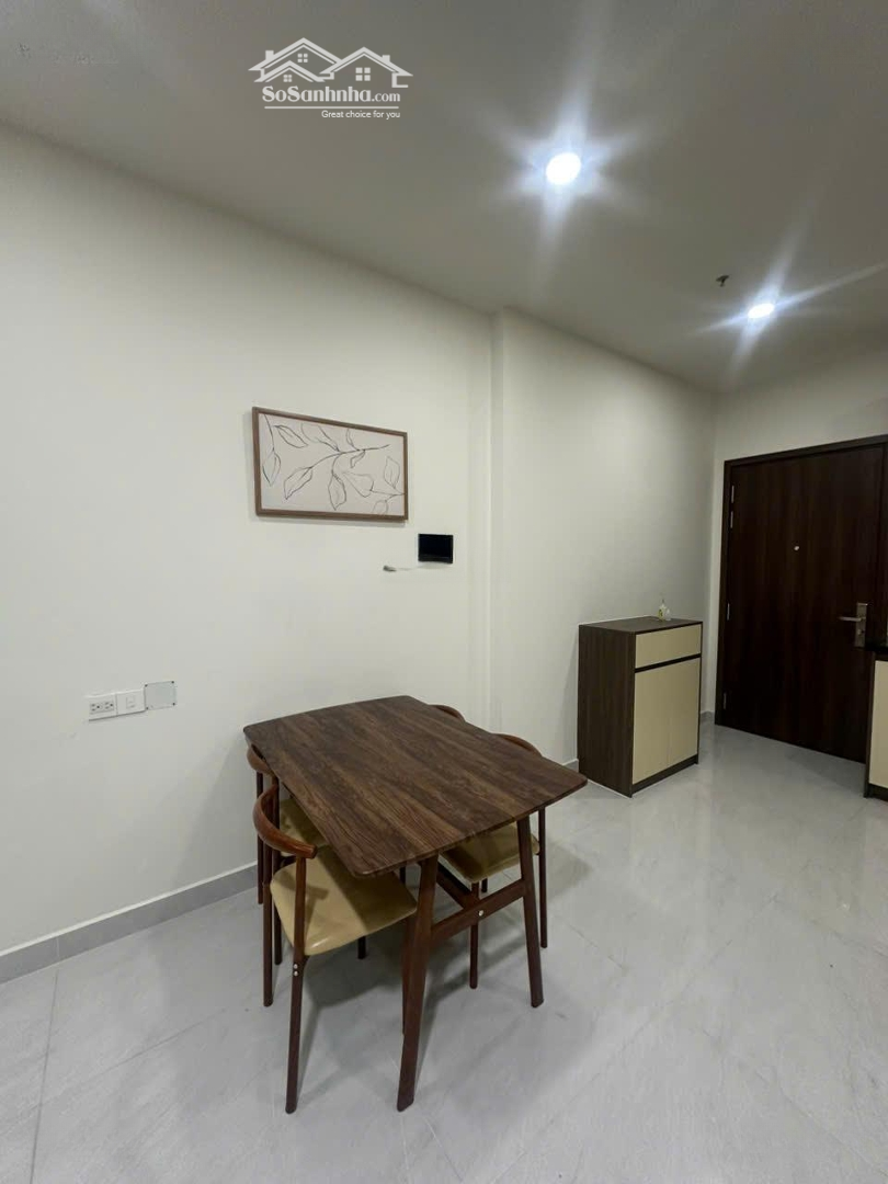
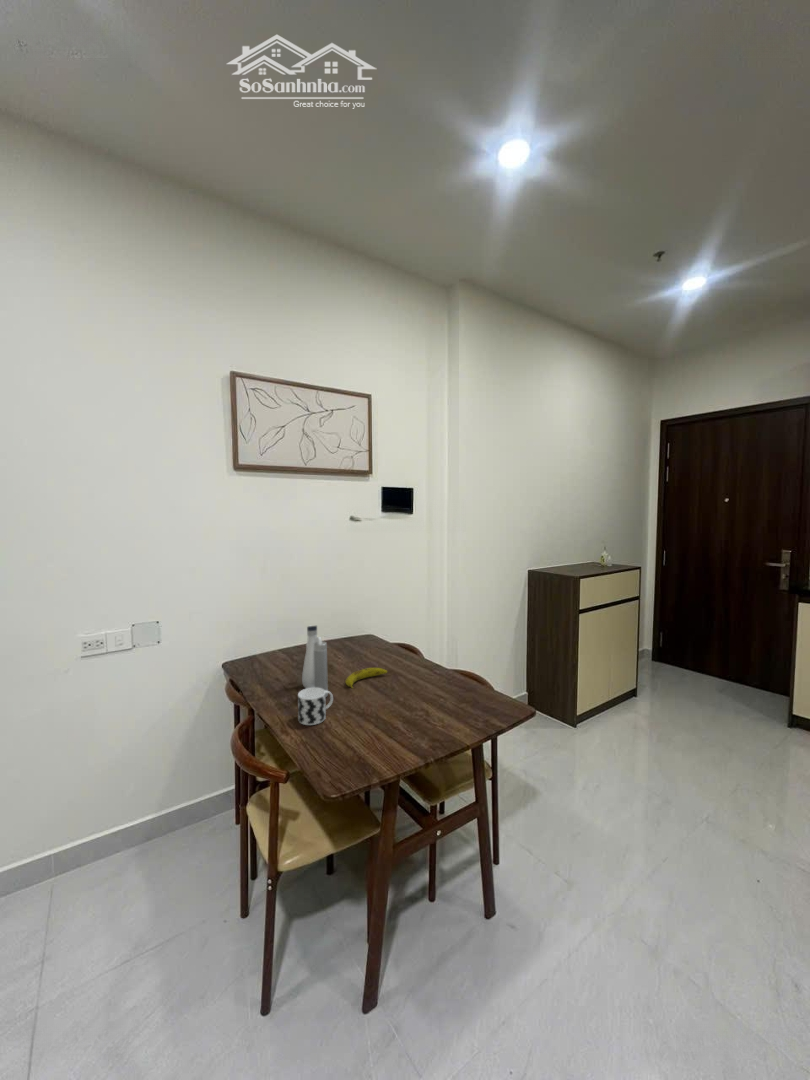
+ fruit (366, 676)
+ cup (316, 704)
+ water bottle (314, 658)
